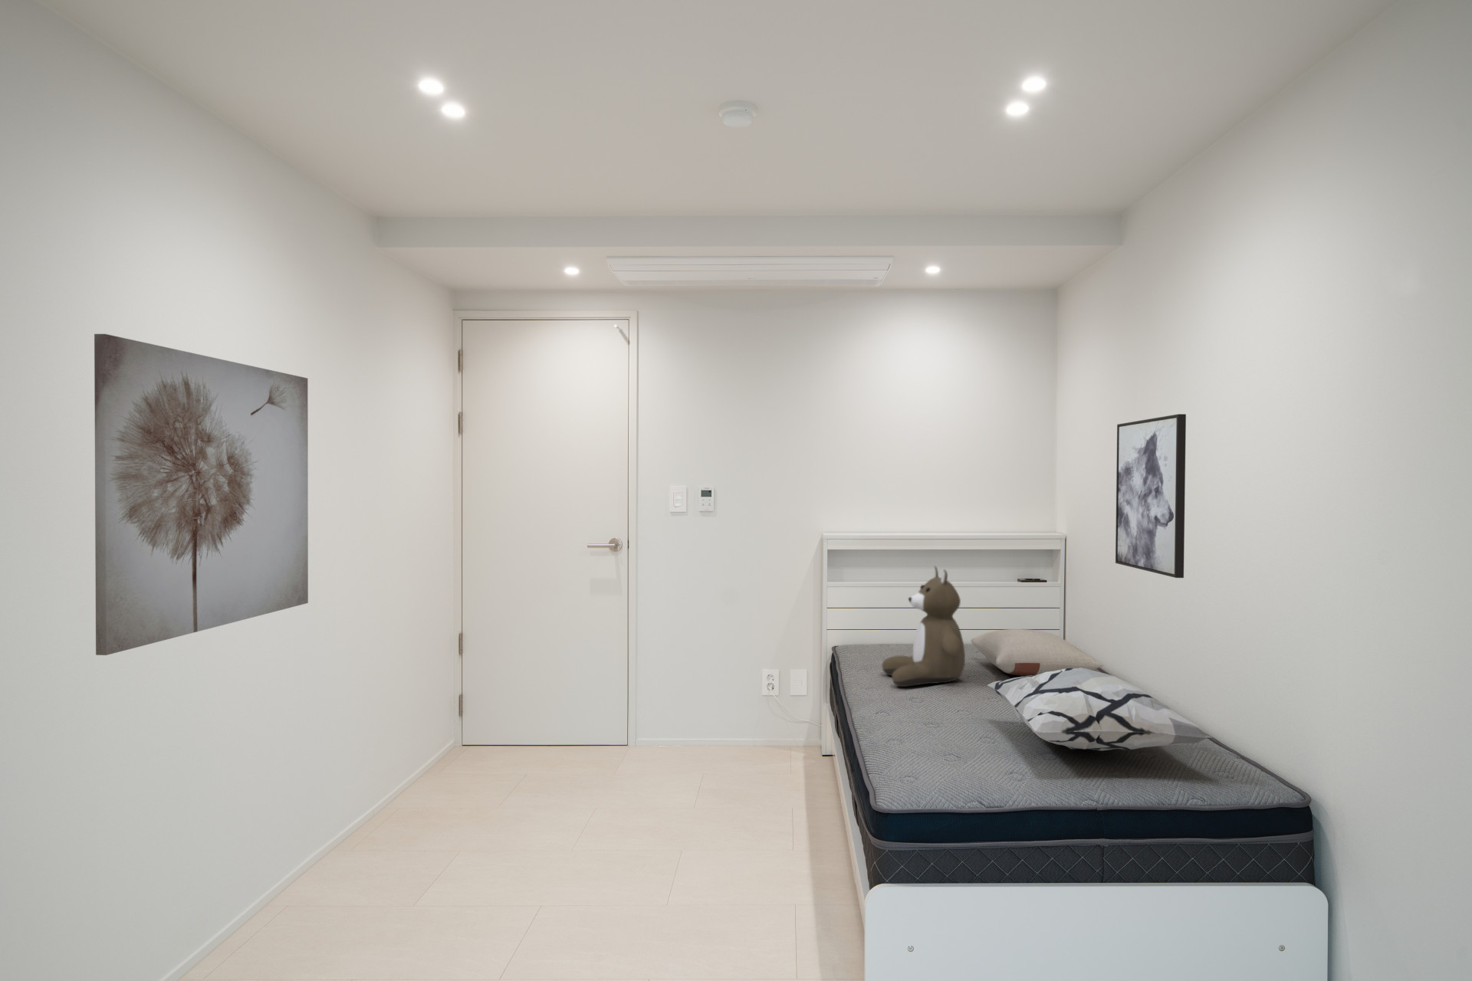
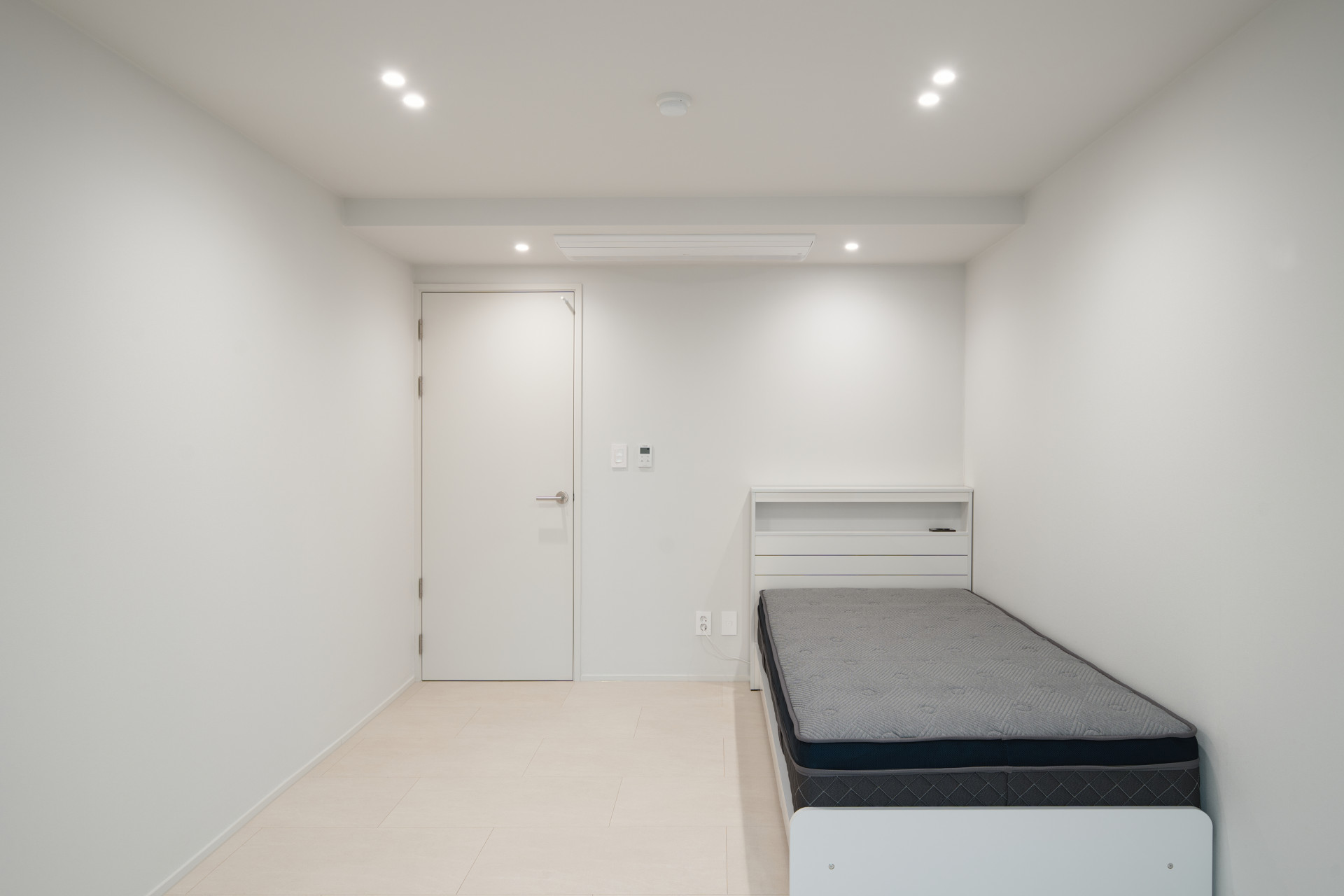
- wall art (1148, 494)
- wall art (220, 492)
- teddy bear (924, 624)
- decorative pillow (1088, 708)
- pillow (1032, 653)
